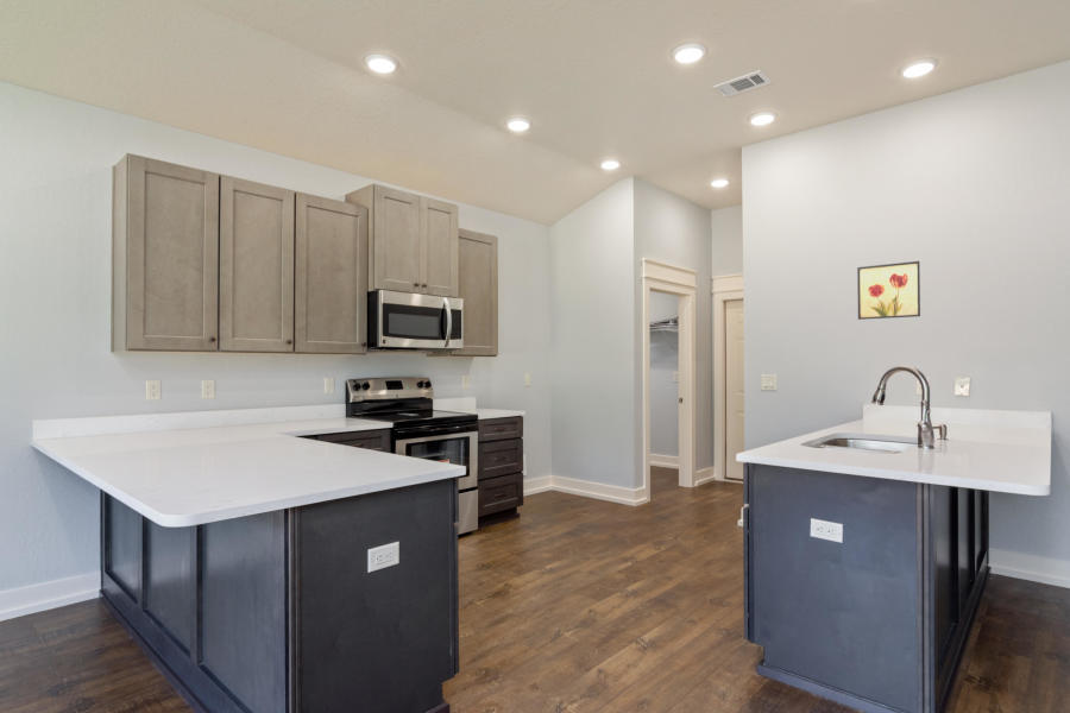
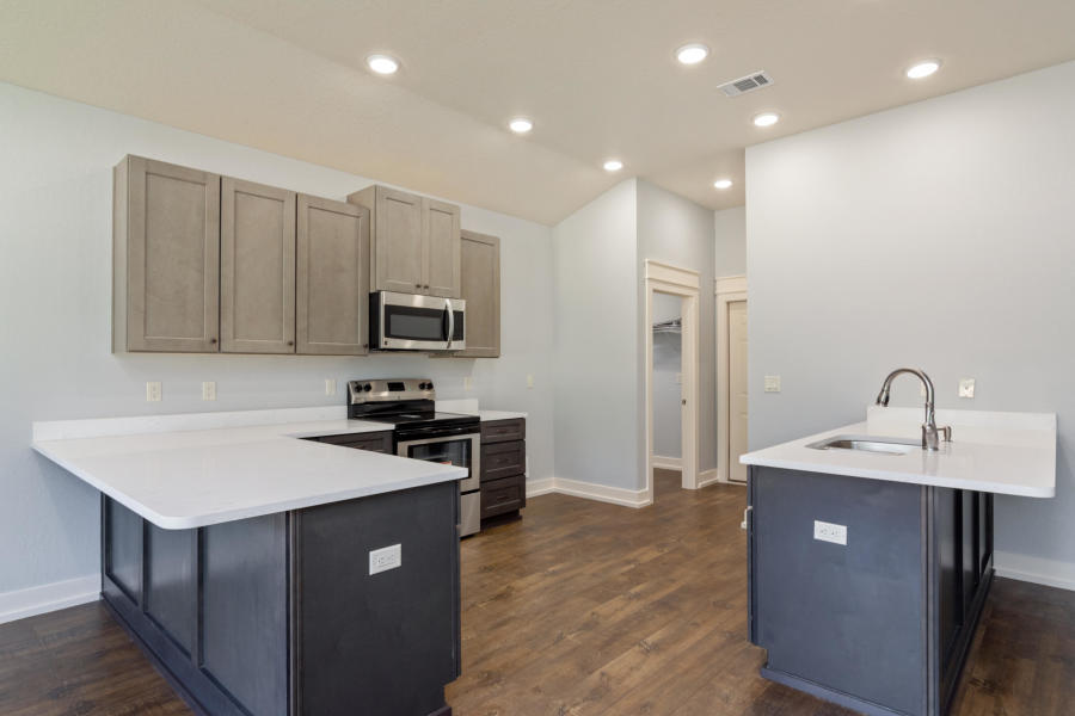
- wall art (888, 291)
